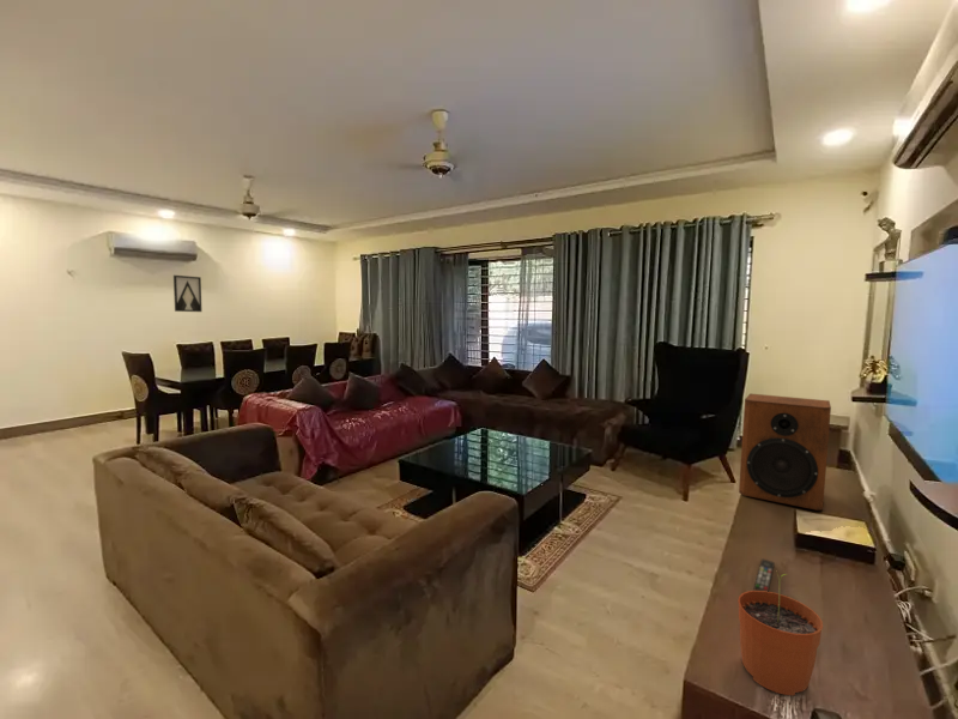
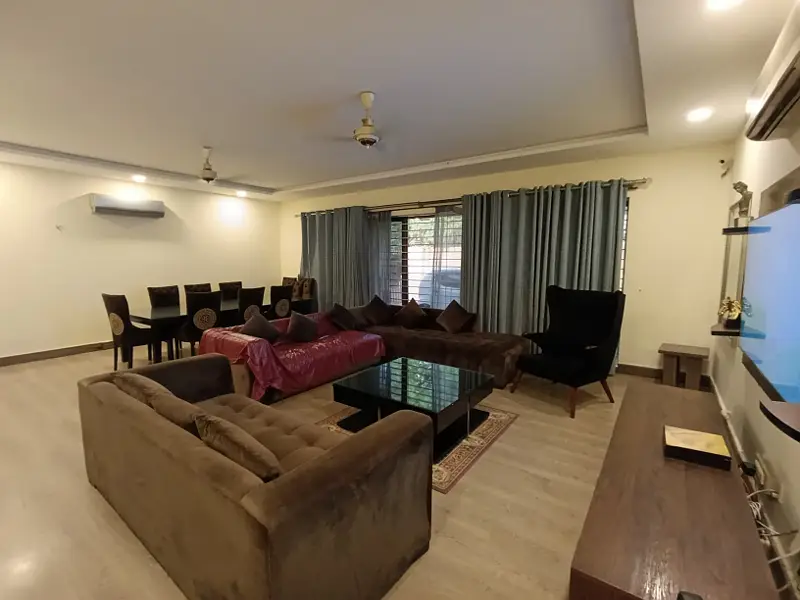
- speaker (783, 447)
- remote control (764, 575)
- wall art (187, 294)
- plant pot (777, 626)
